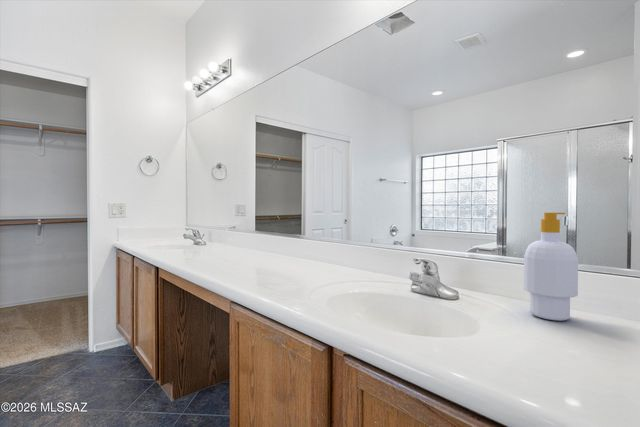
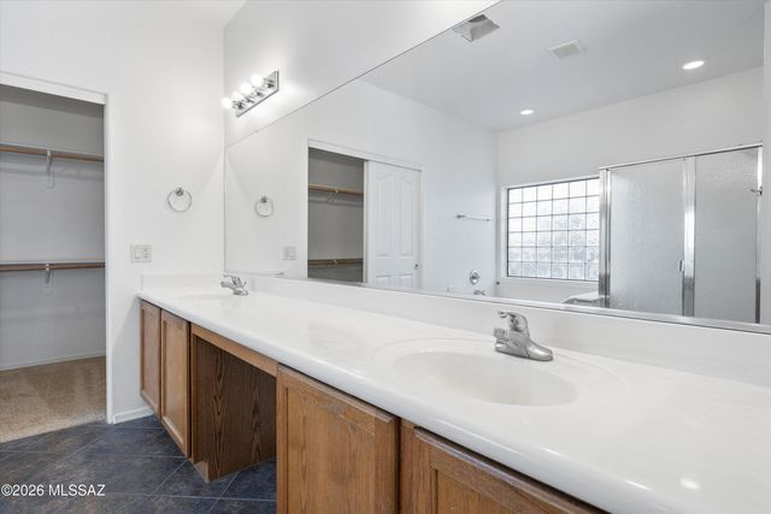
- soap bottle (549, 264)
